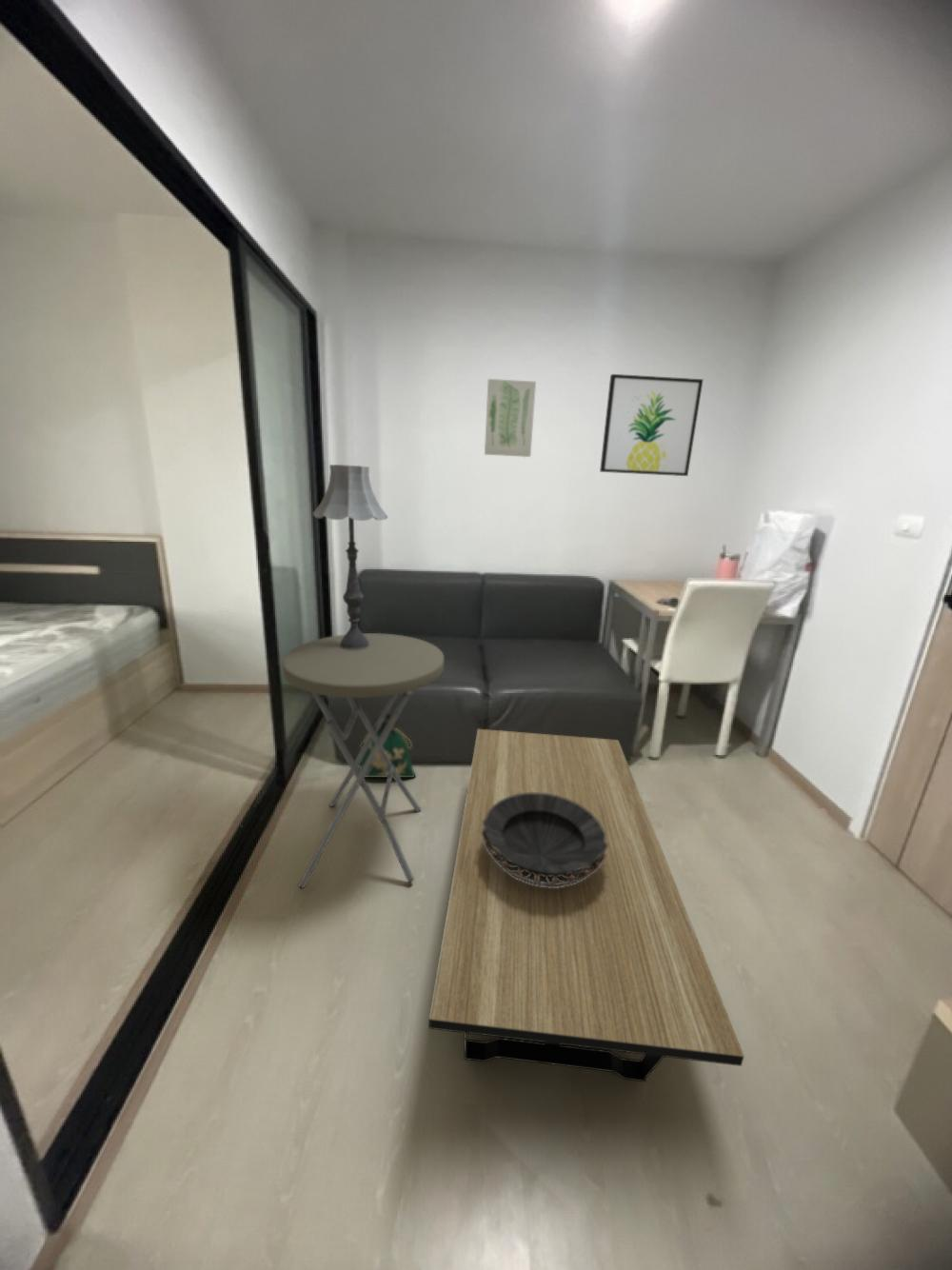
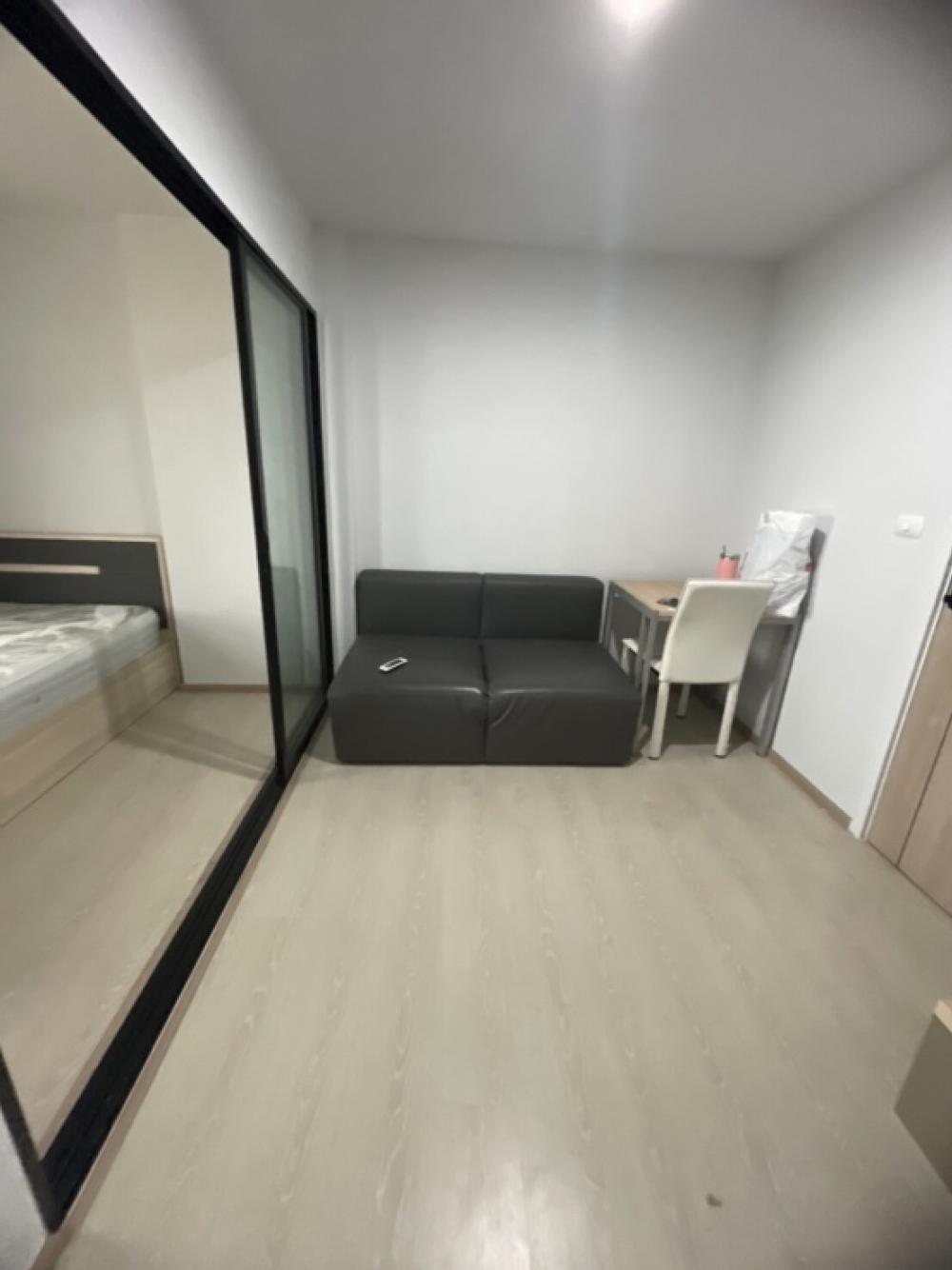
- wall art (649, 427)
- side table (368, 756)
- table lamp (352, 560)
- decorative bowl (543, 844)
- wall art (509, 419)
- coffee table (552, 877)
- bag (386, 747)
